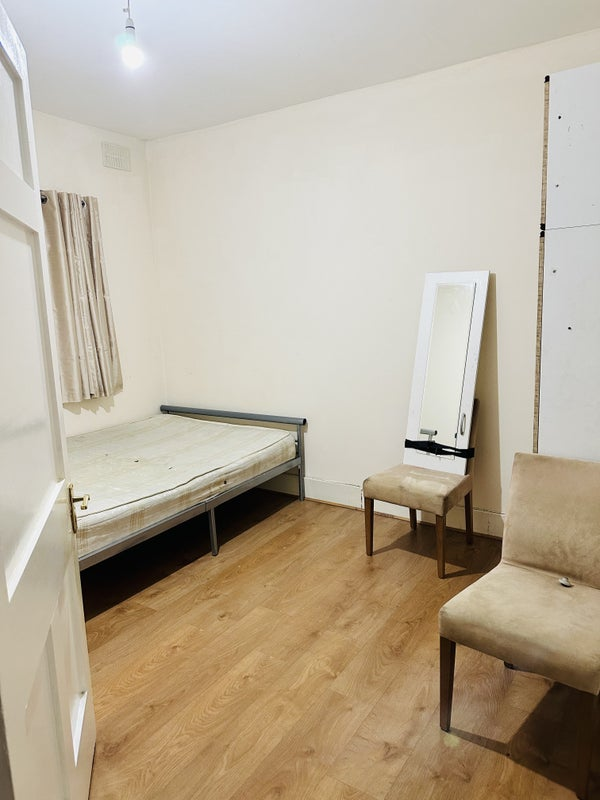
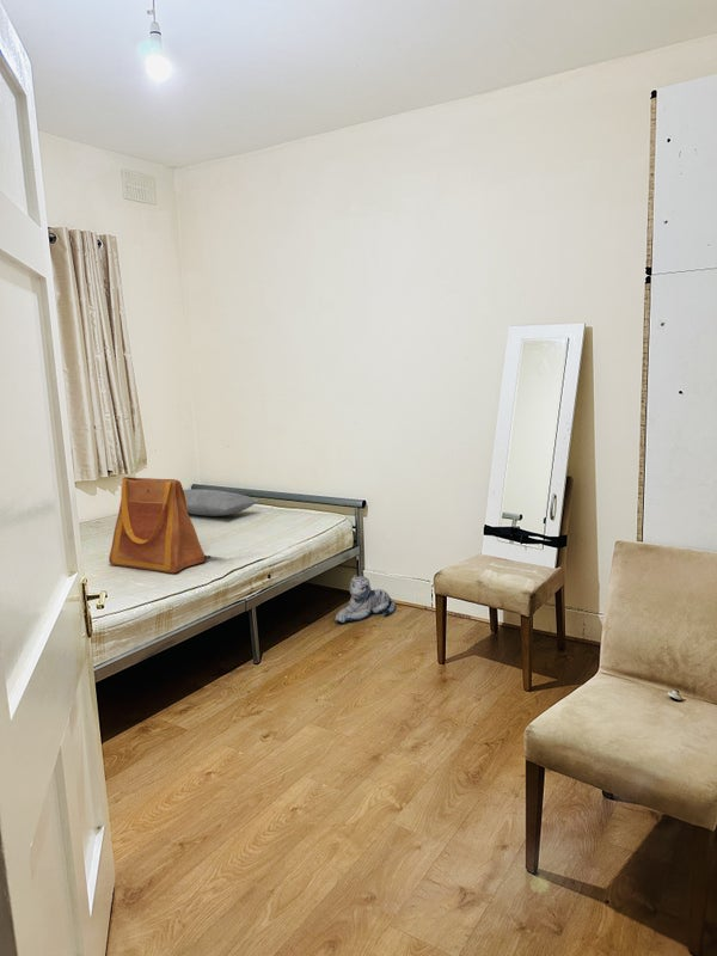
+ plush toy (366, 594)
+ tote bag (153, 521)
+ pillow (204, 502)
